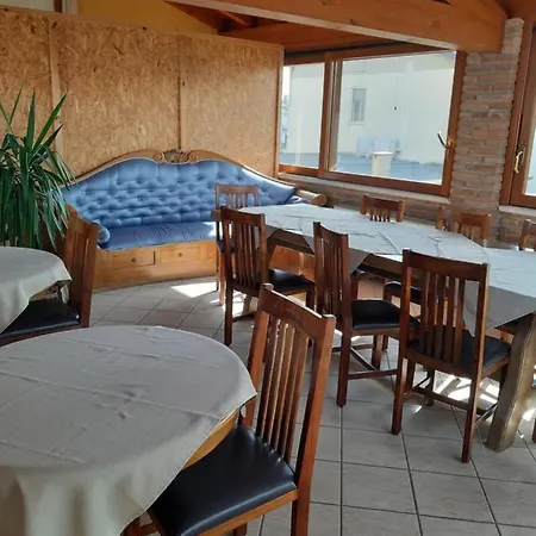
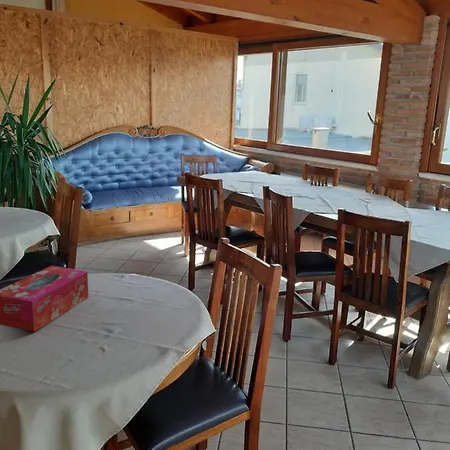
+ tissue box (43, 295)
